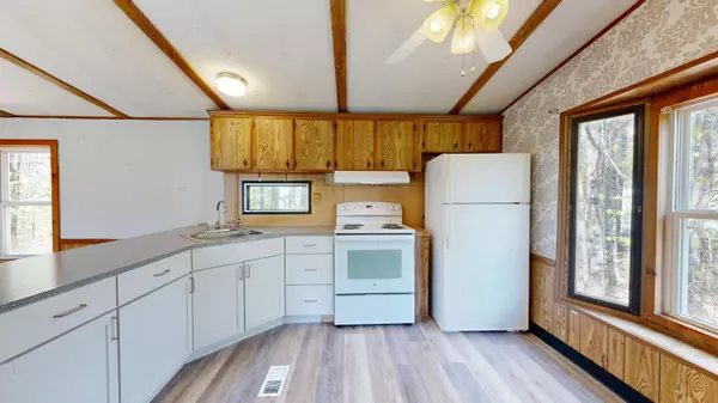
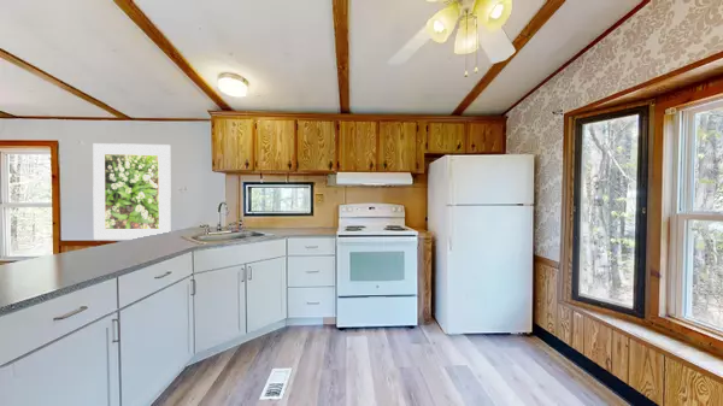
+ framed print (131, 192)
